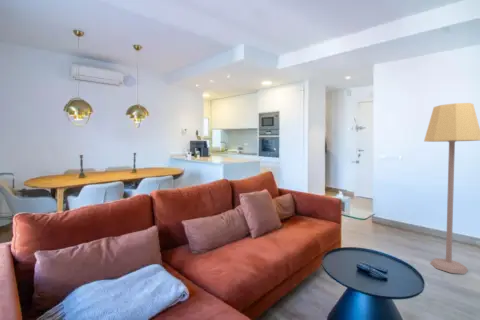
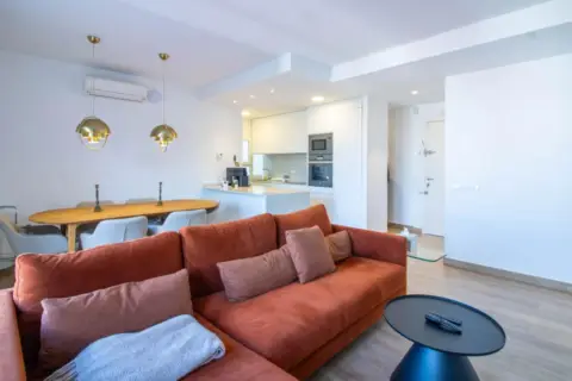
- lamp (450, 187)
